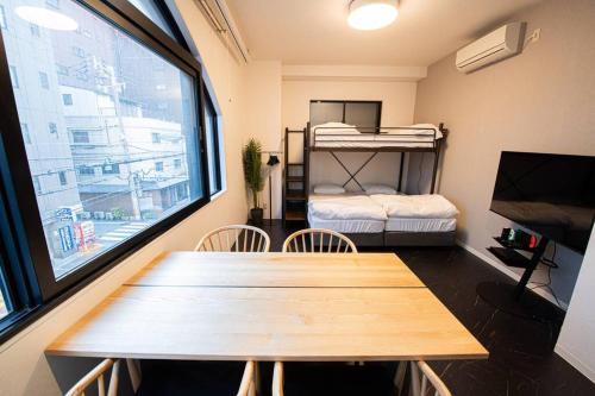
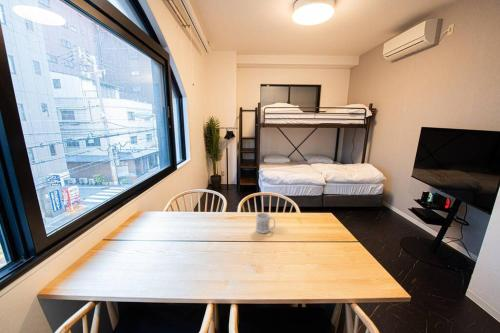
+ mug (265, 223)
